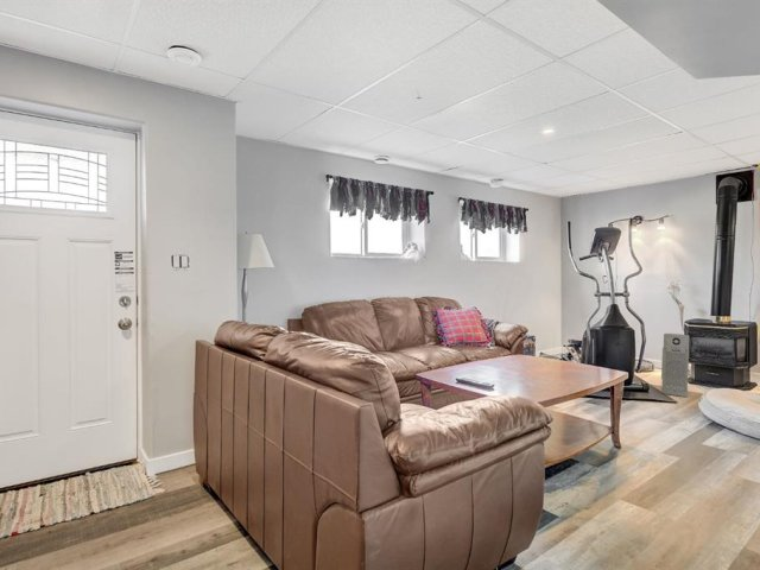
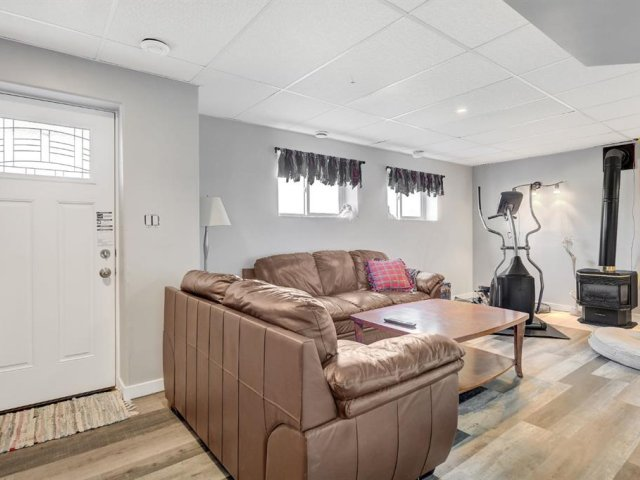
- air purifier (674, 362)
